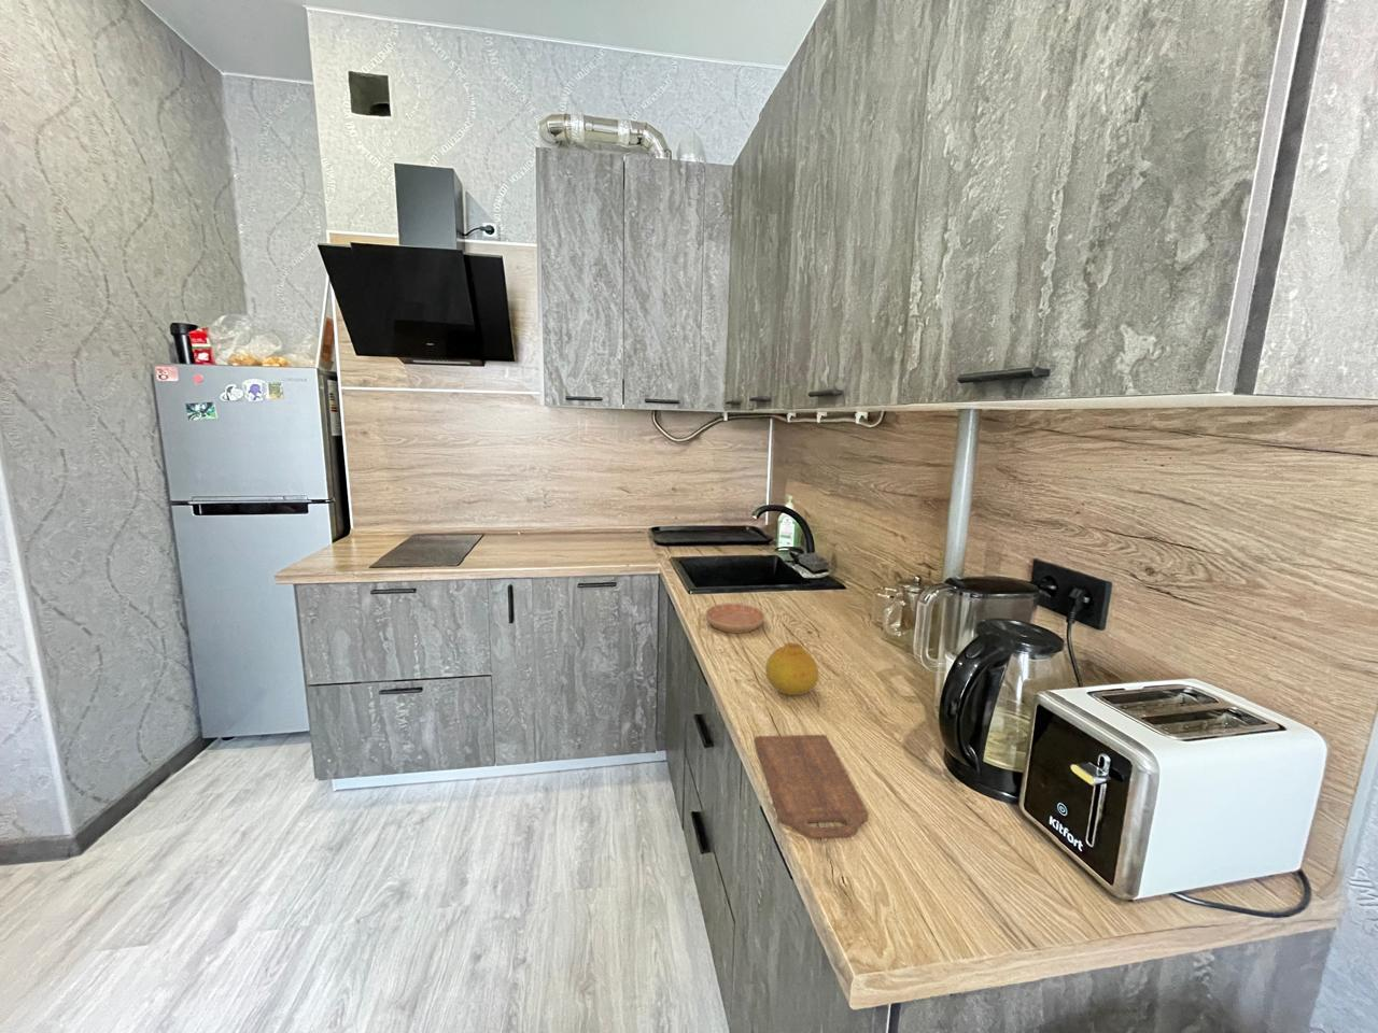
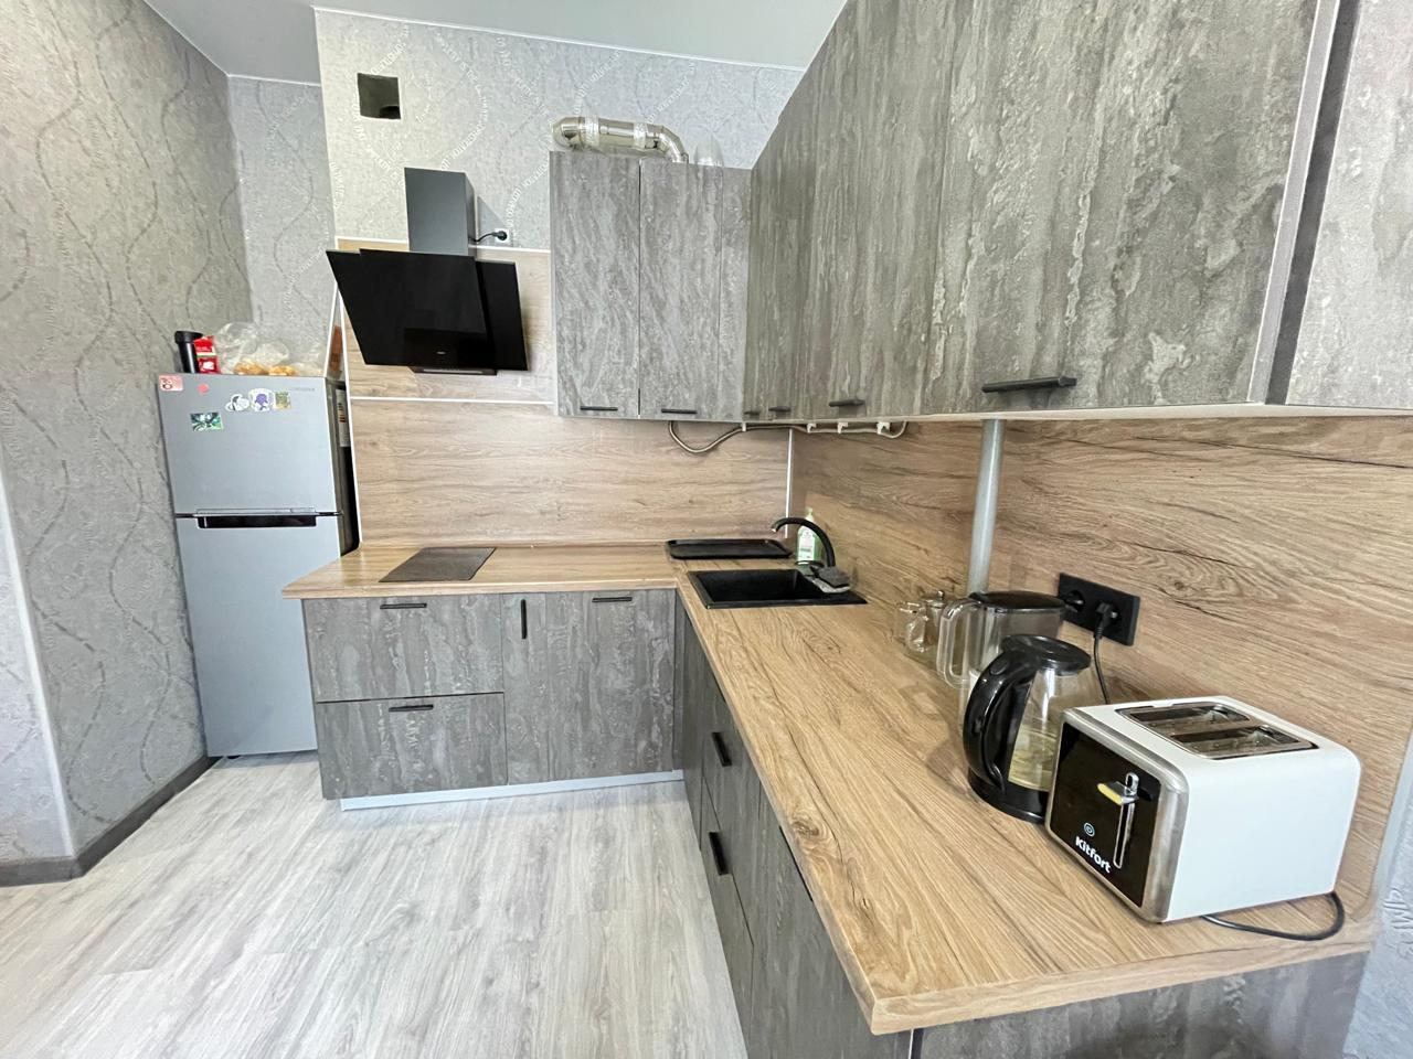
- fruit (791, 667)
- saucer (735, 617)
- cutting board (807, 780)
